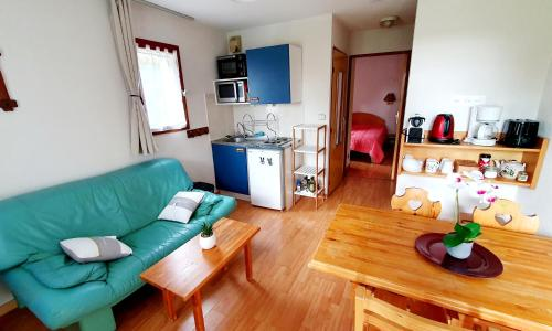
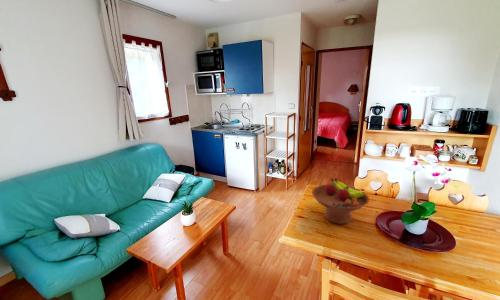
+ fruit bowl (338, 201)
